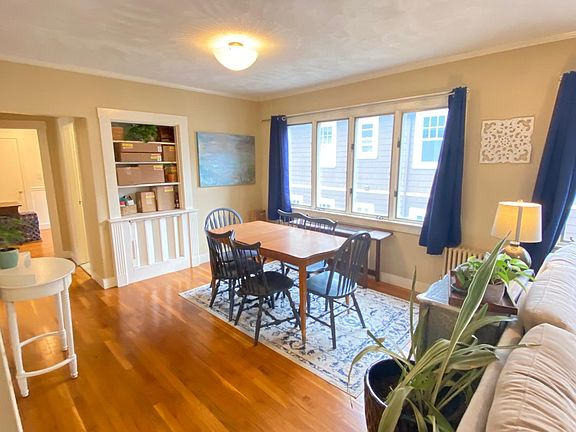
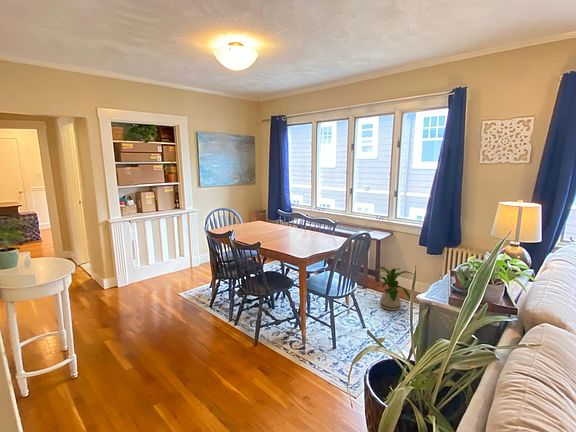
+ house plant (393, 284)
